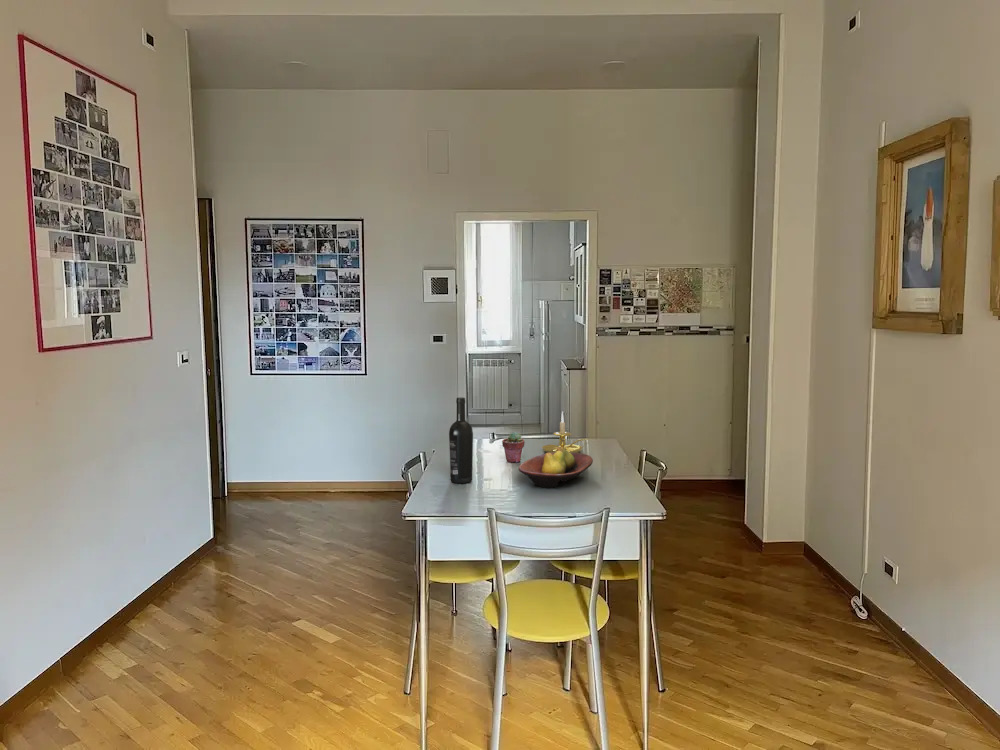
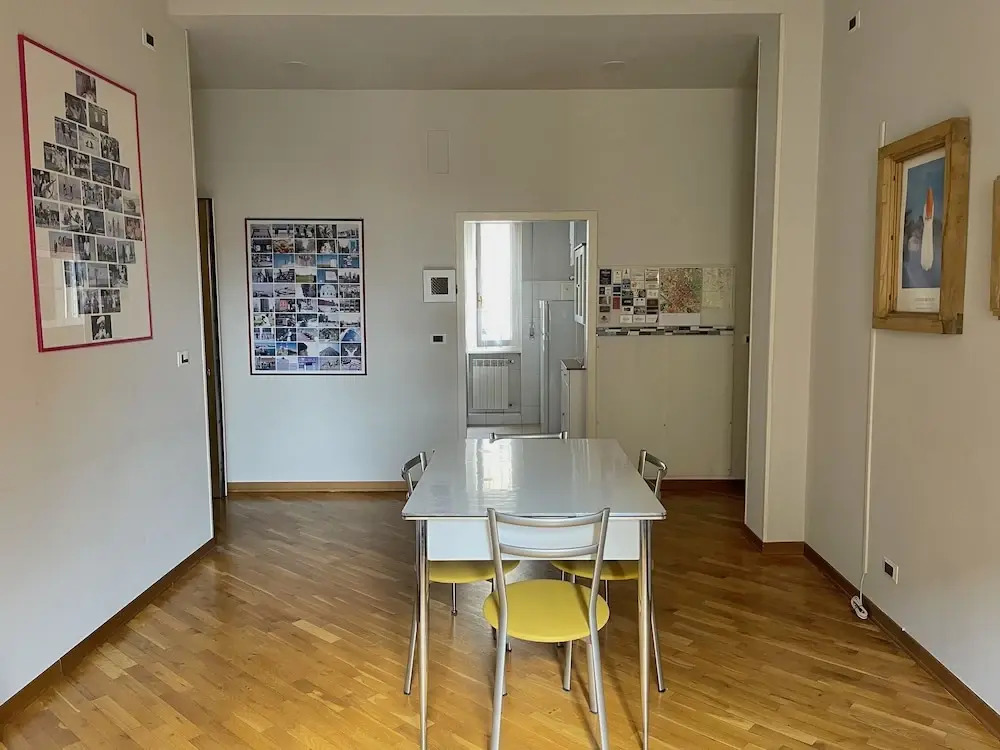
- potted succulent (513, 446)
- wine bottle (461, 439)
- fruit bowl (556, 464)
- candle holder (565, 432)
